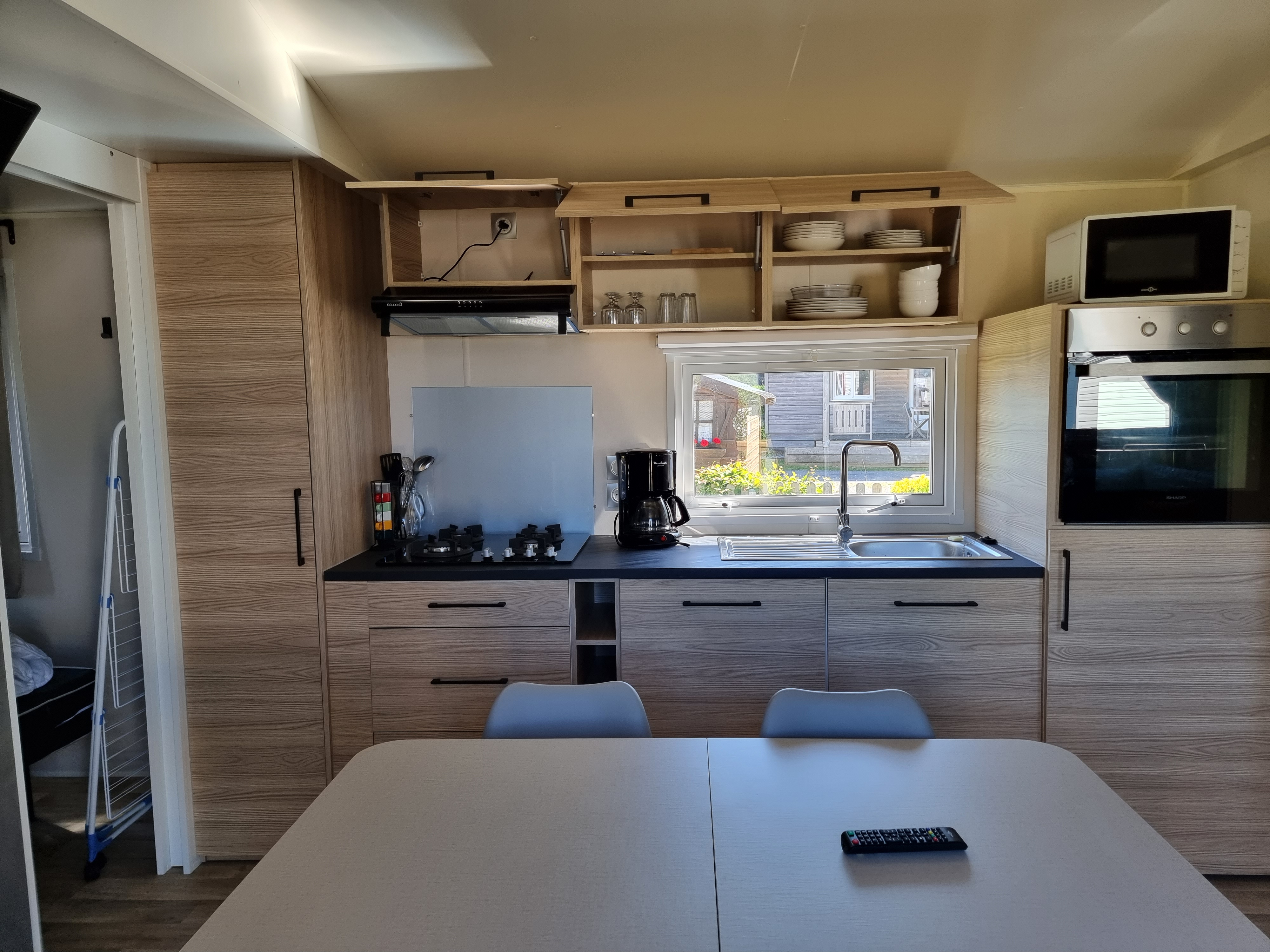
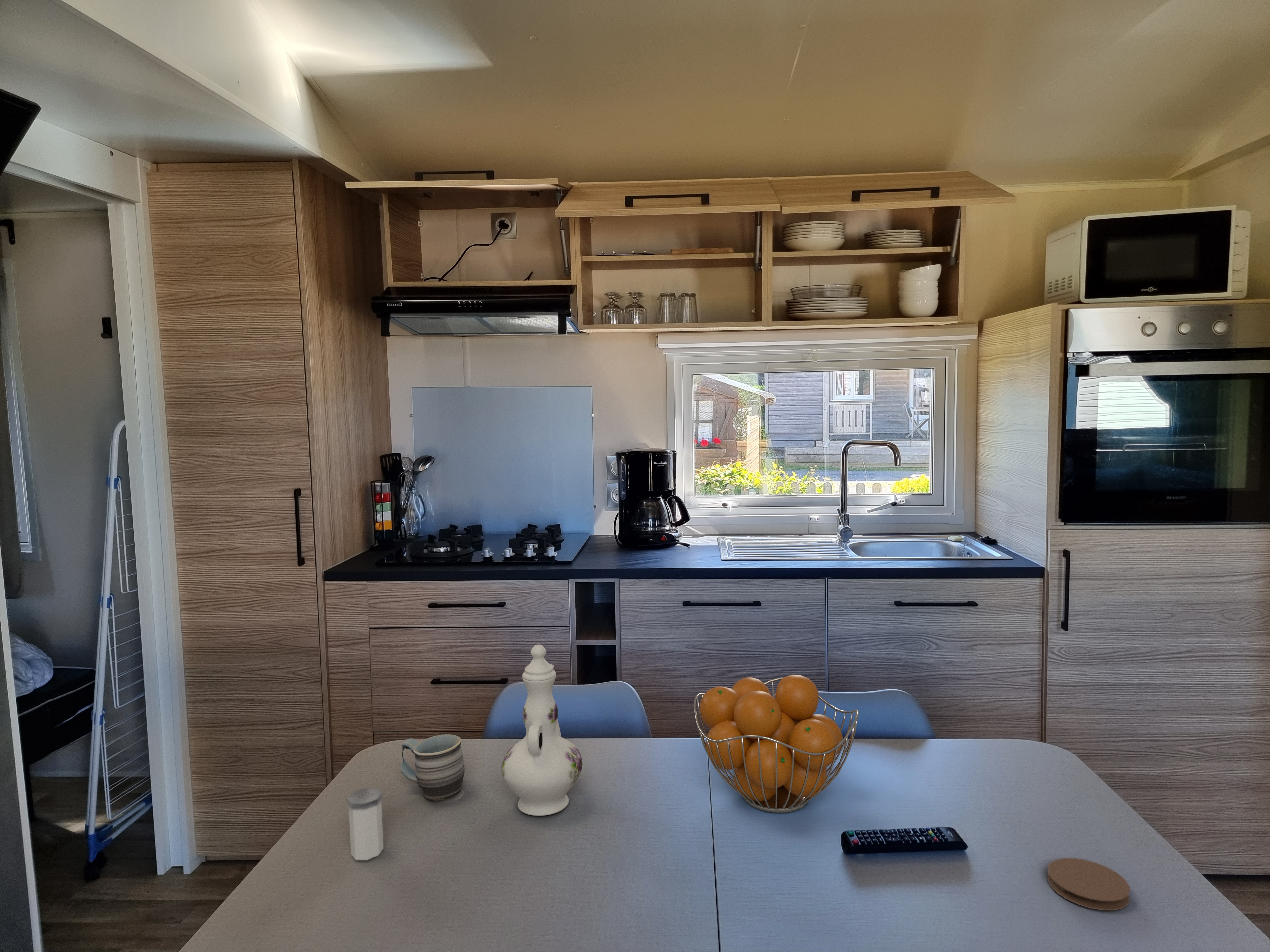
+ fruit basket (775, 739)
+ coaster (1087, 883)
+ chinaware (543, 720)
+ salt shaker (366, 824)
+ mug (430, 767)
